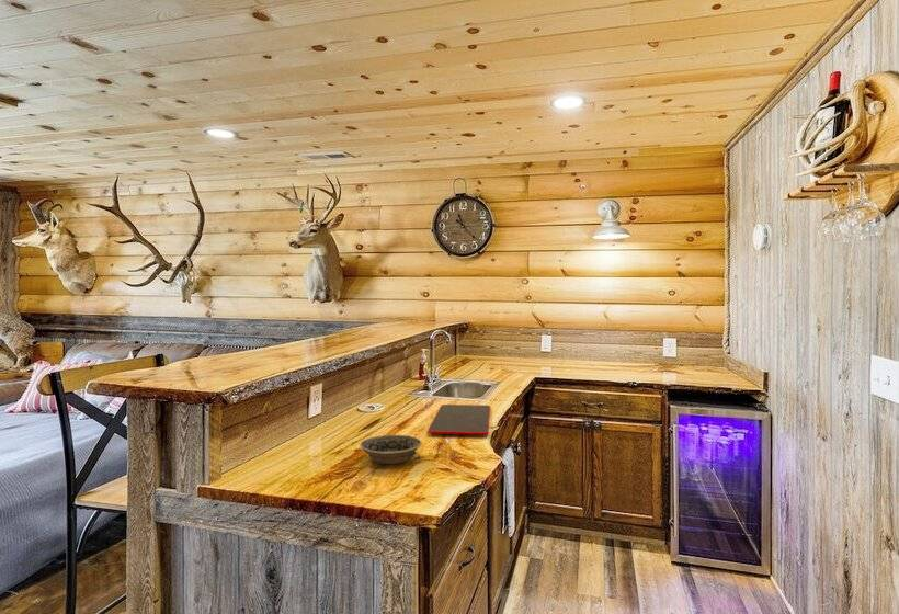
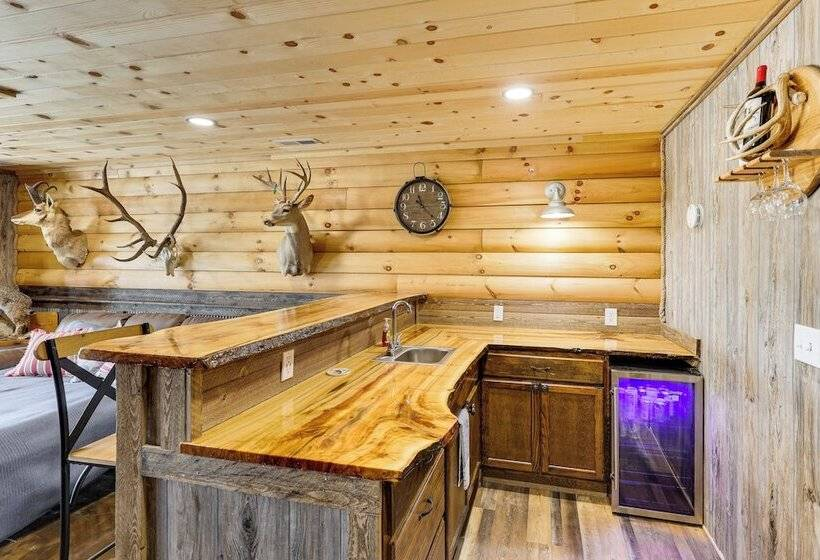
- bowl (390, 451)
- cutting board (462, 418)
